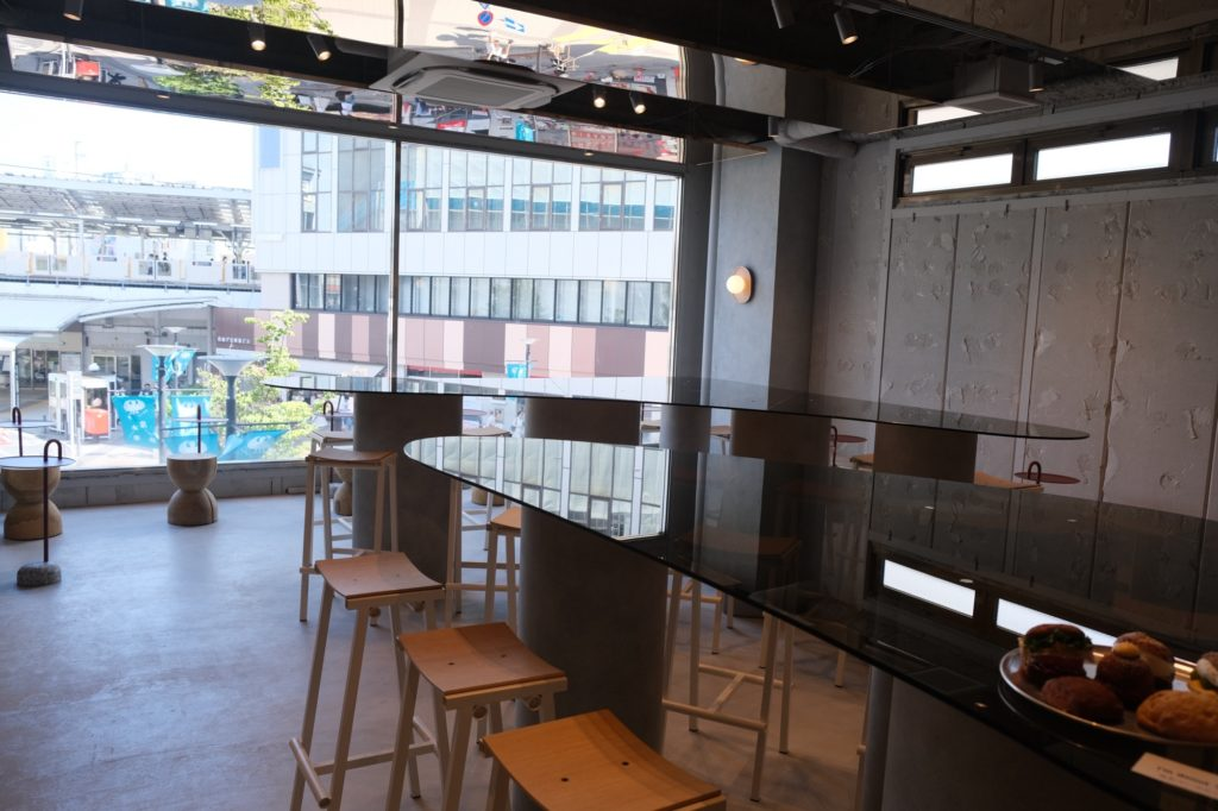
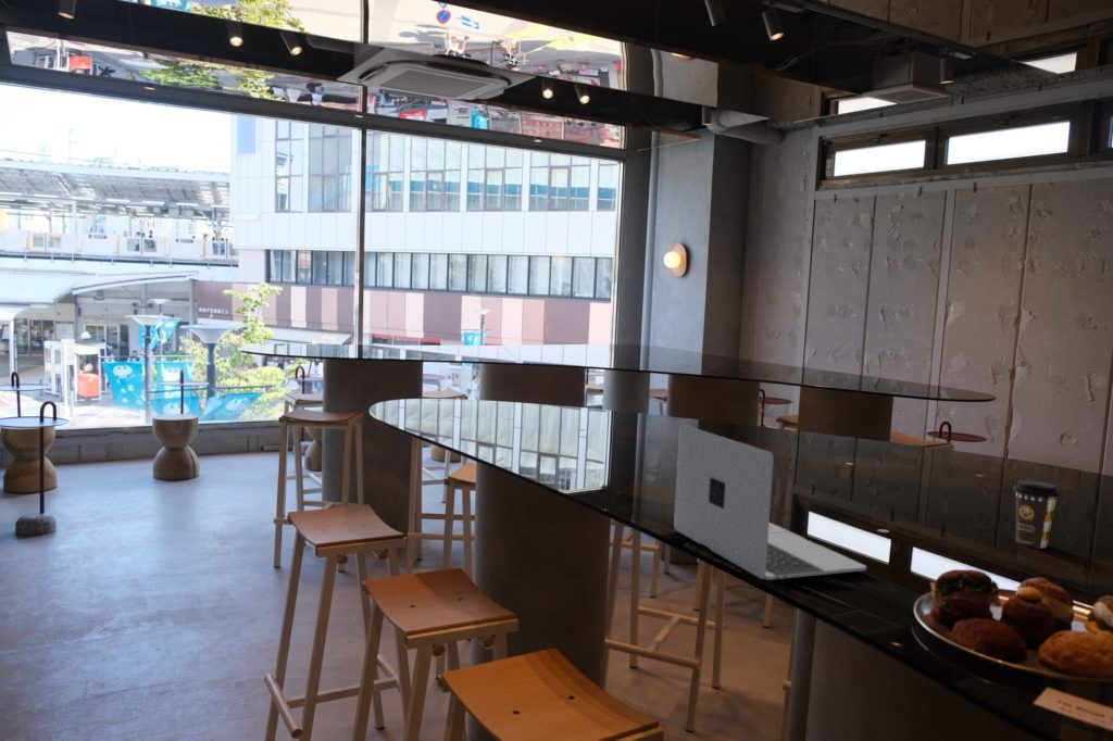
+ laptop (767, 493)
+ coffee cup (1034, 514)
